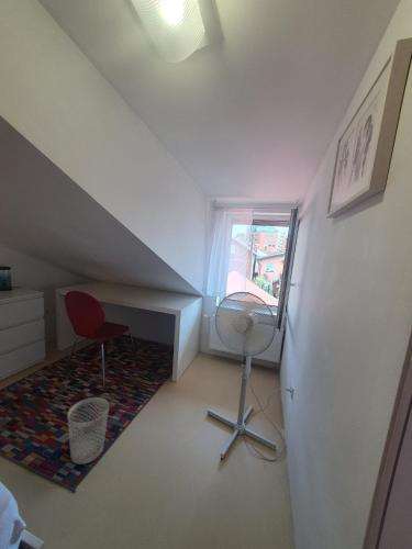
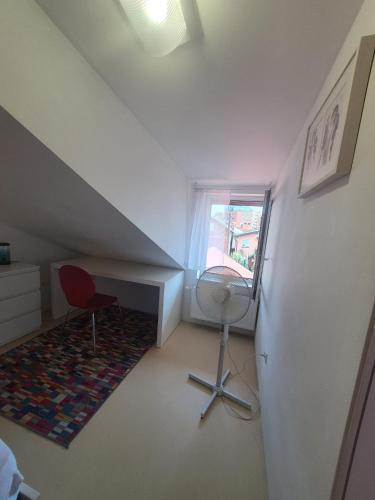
- wastebasket (87, 429)
